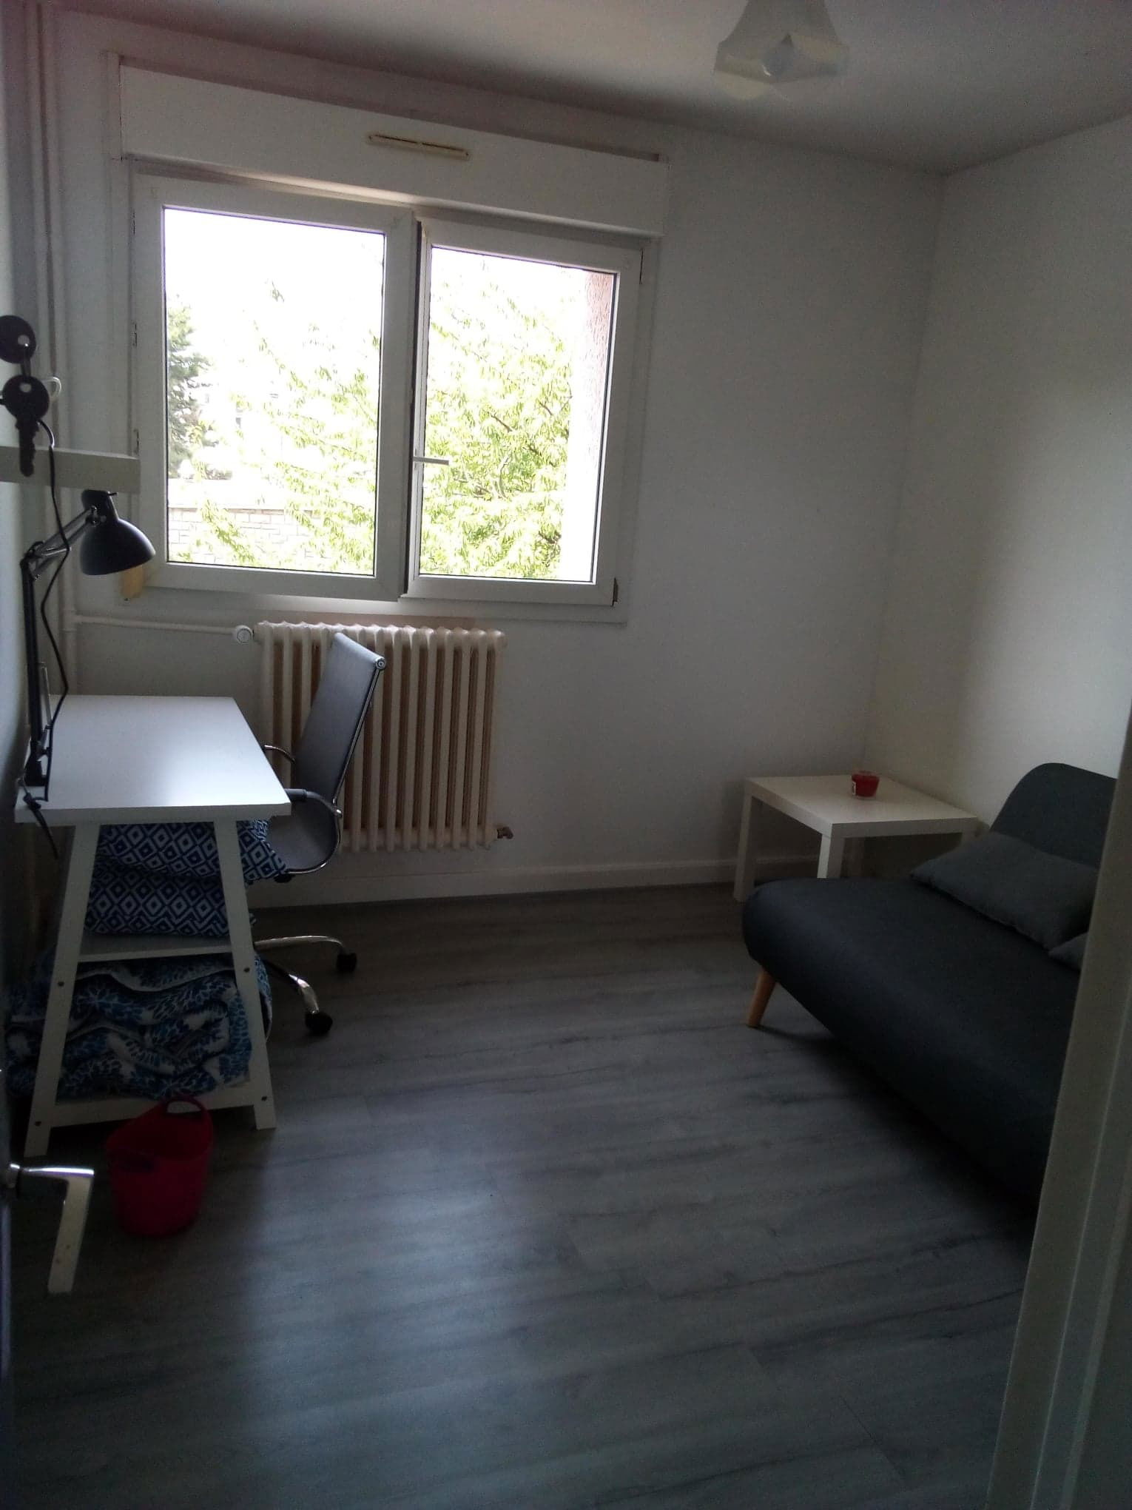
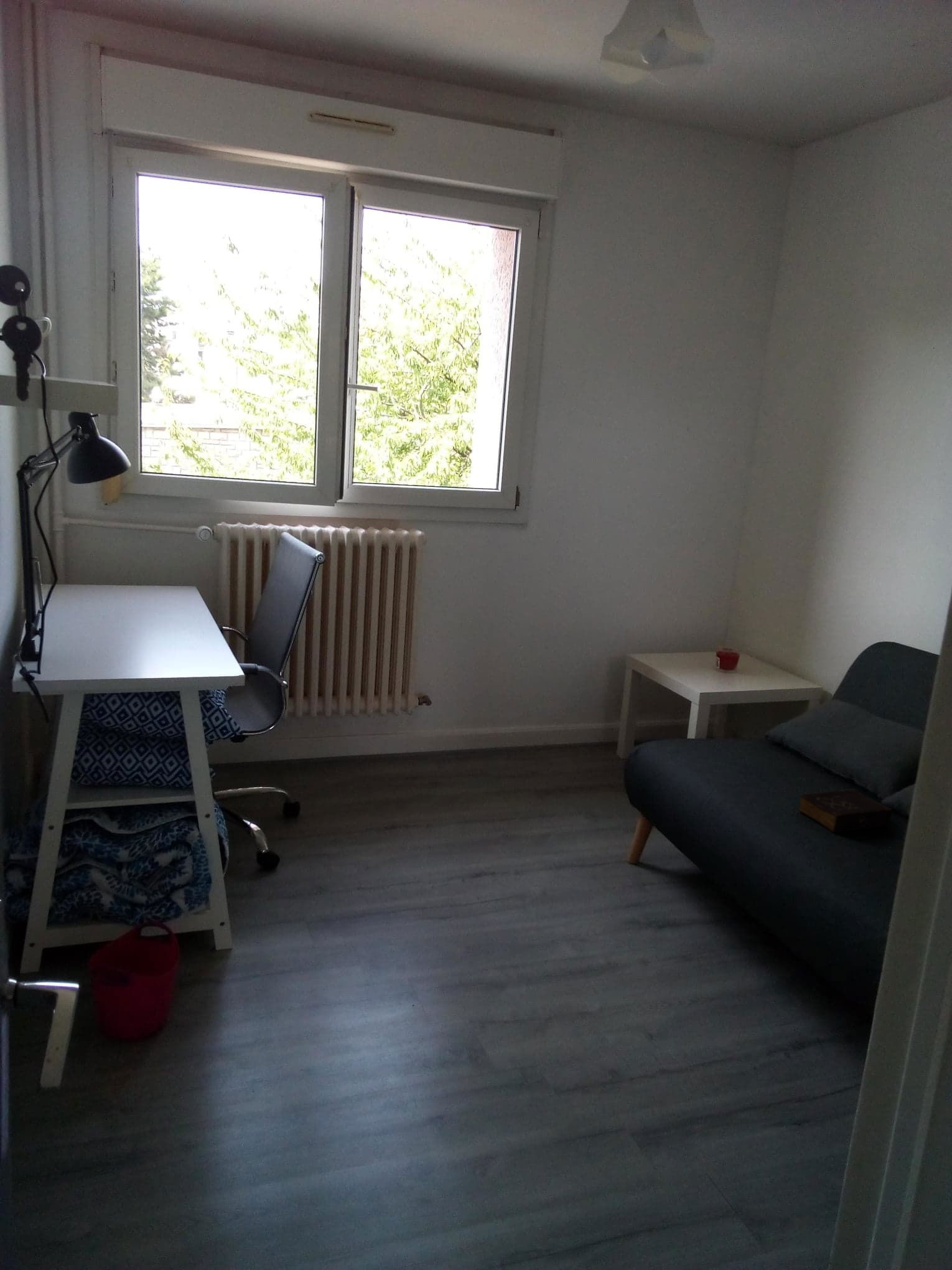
+ book (844, 810)
